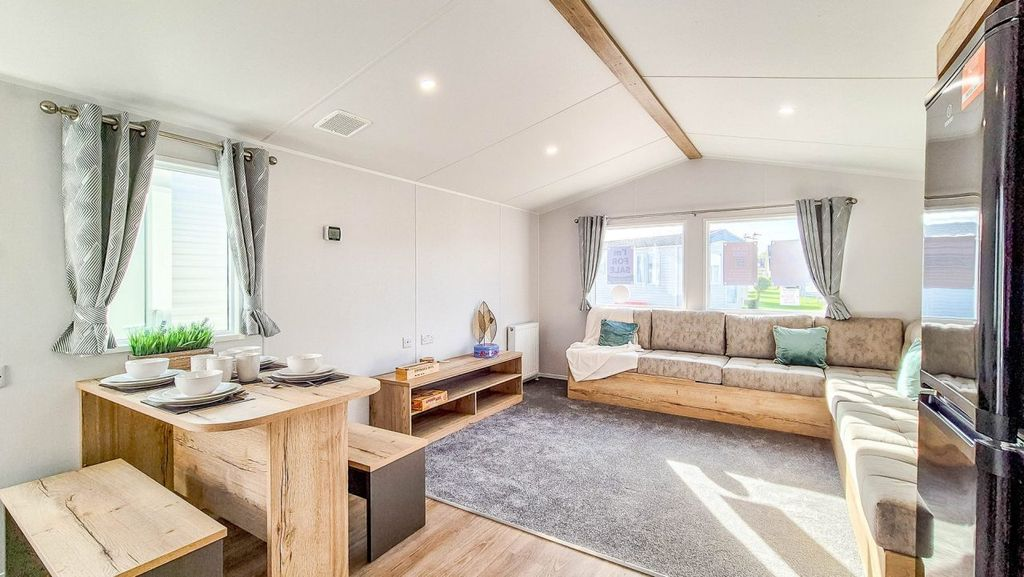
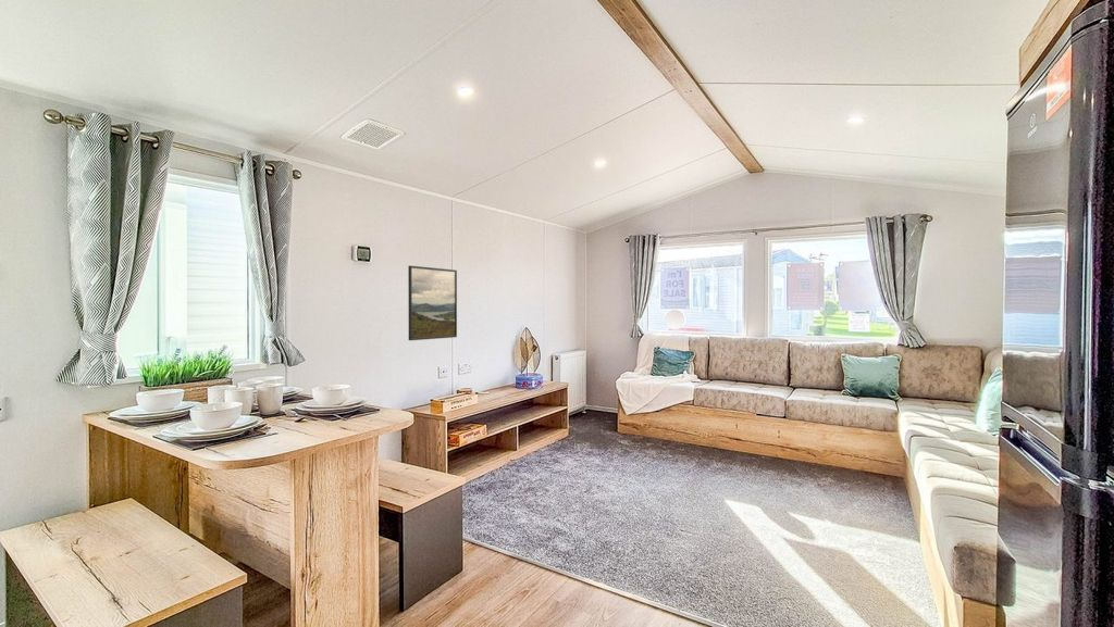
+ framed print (433, 303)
